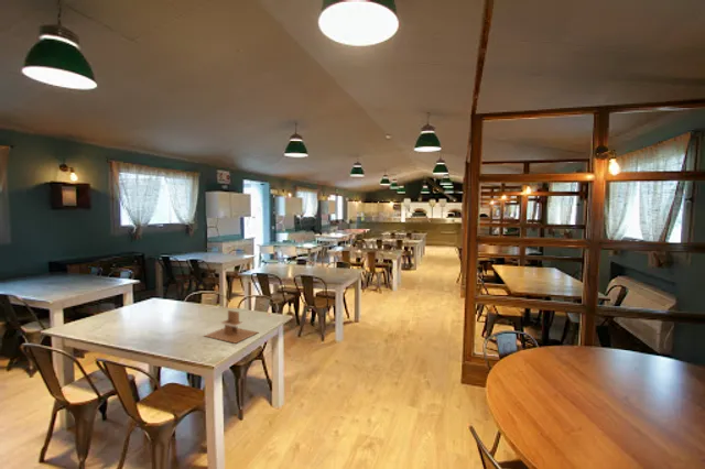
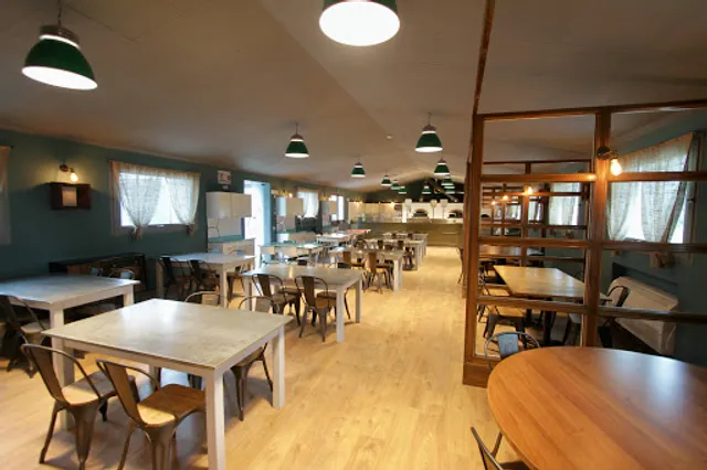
- napkin holder (231, 323)
